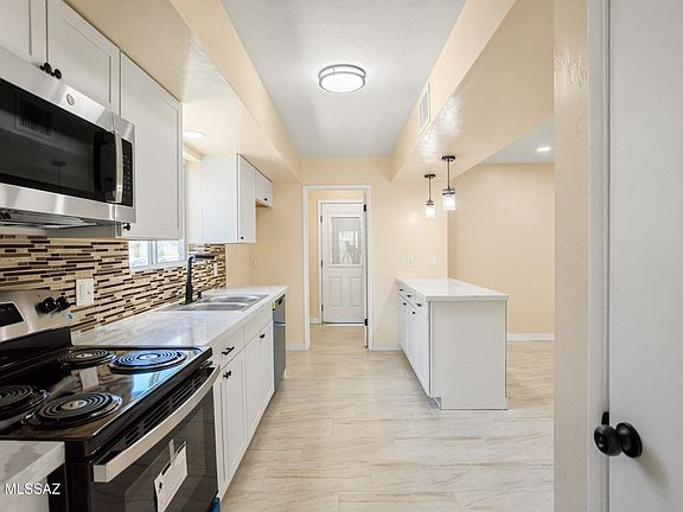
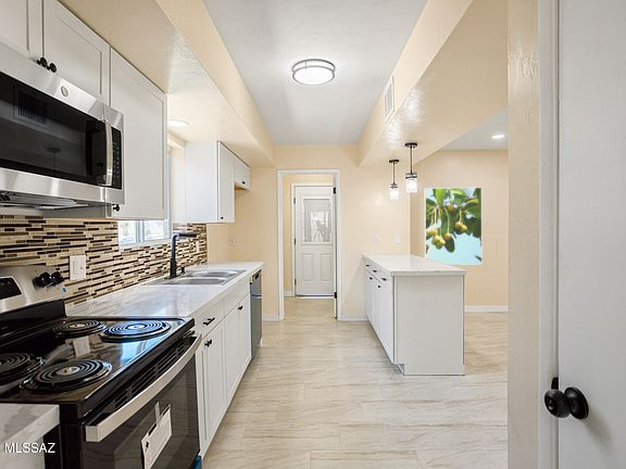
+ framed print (452, 226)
